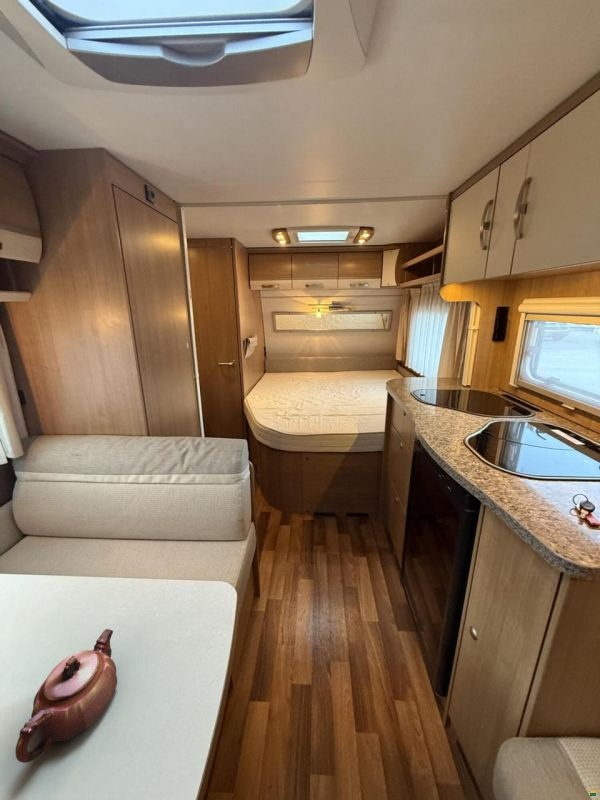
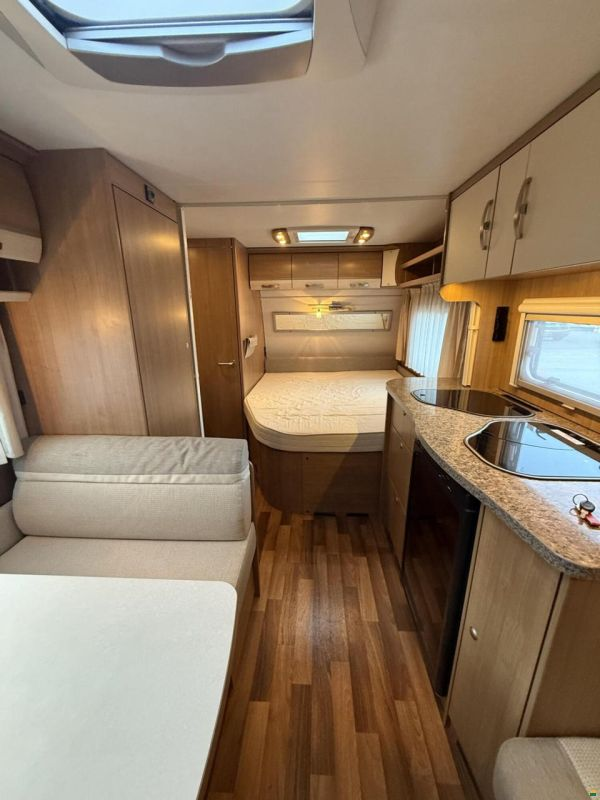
- teapot (71, 685)
